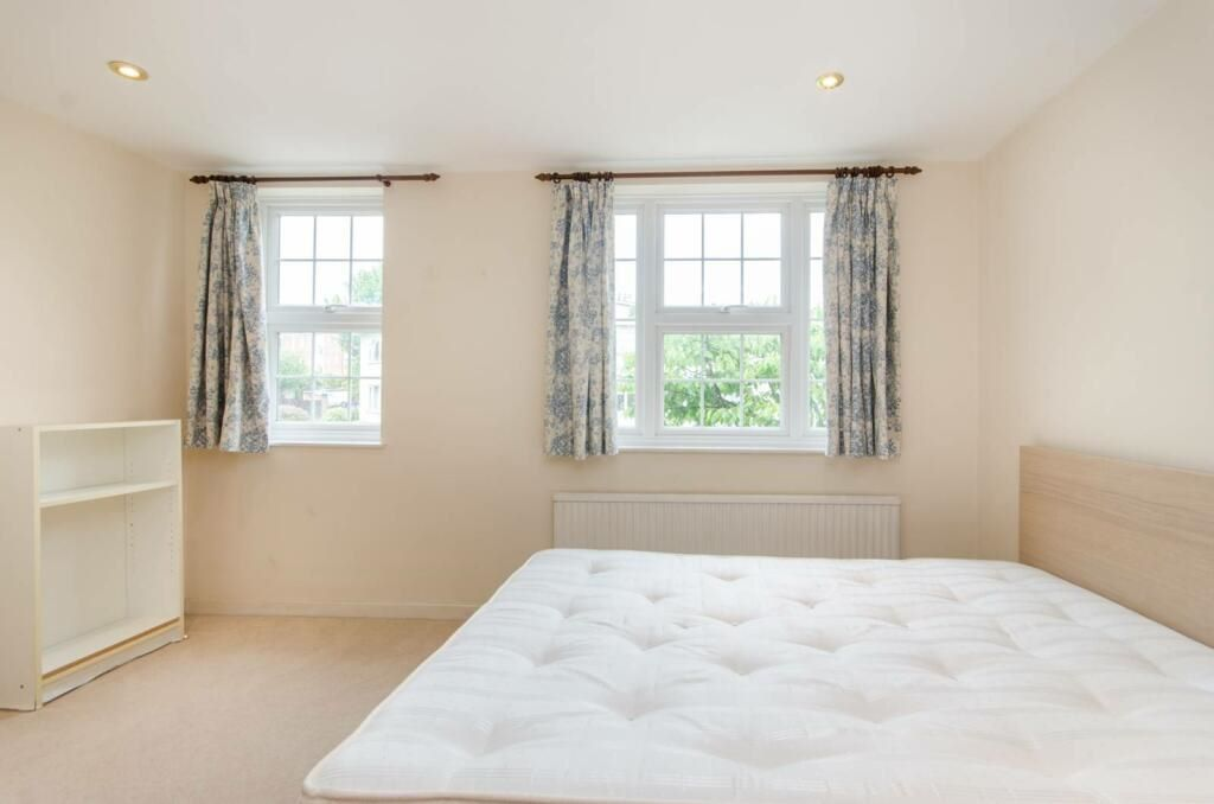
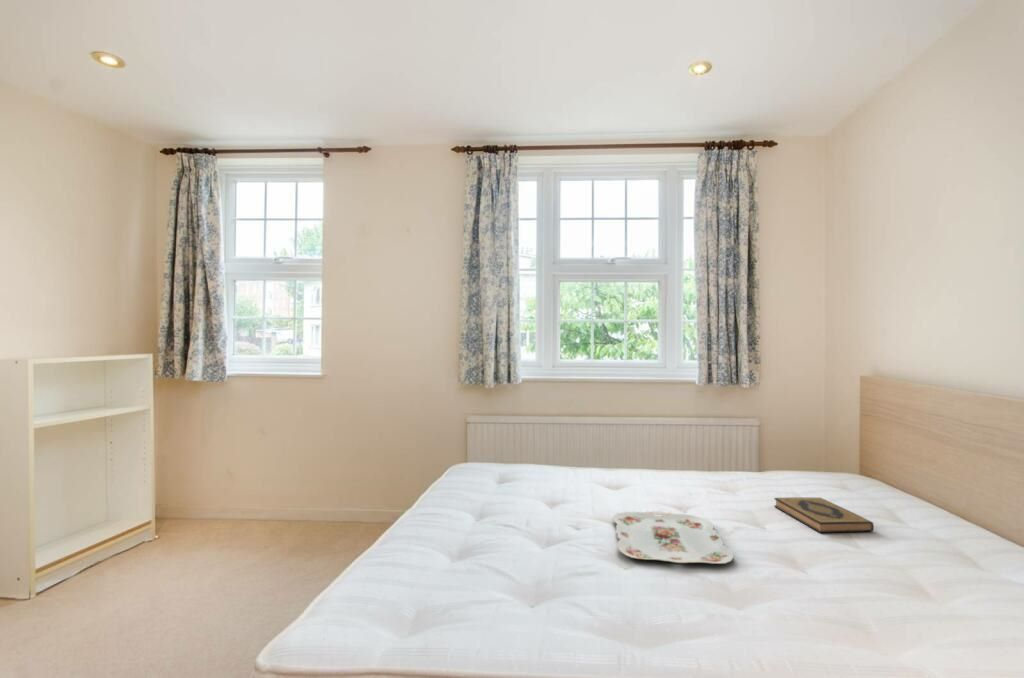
+ serving tray (667, 536)
+ hardback book (820, 513)
